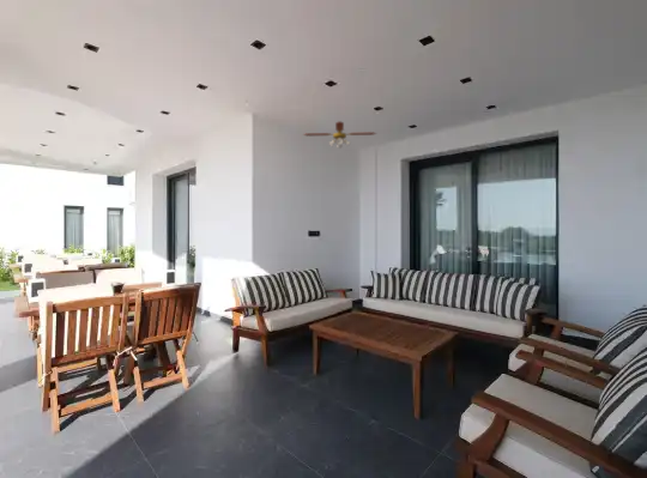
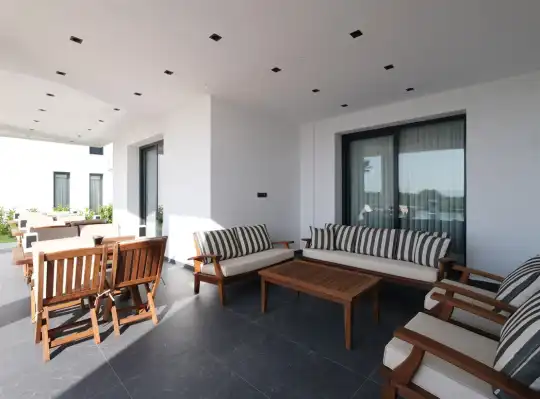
- ceiling fan (339, 135)
